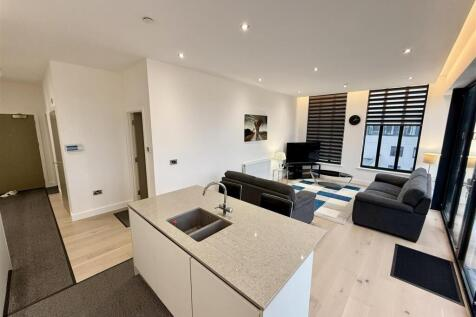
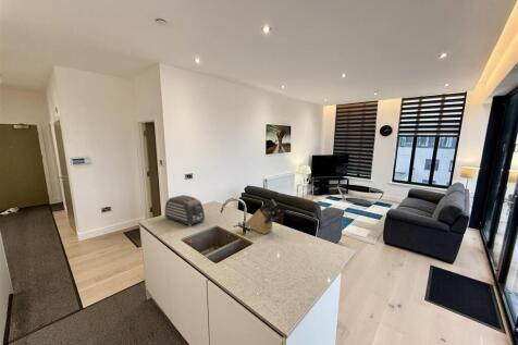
+ toaster (185, 208)
+ knife block (261, 213)
